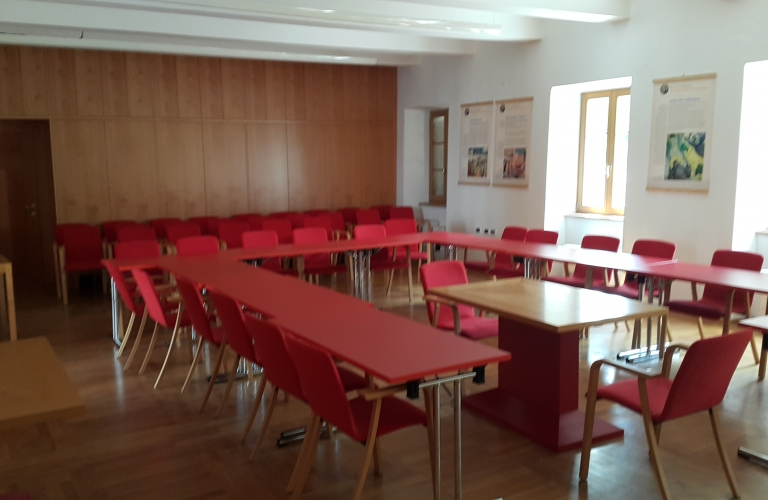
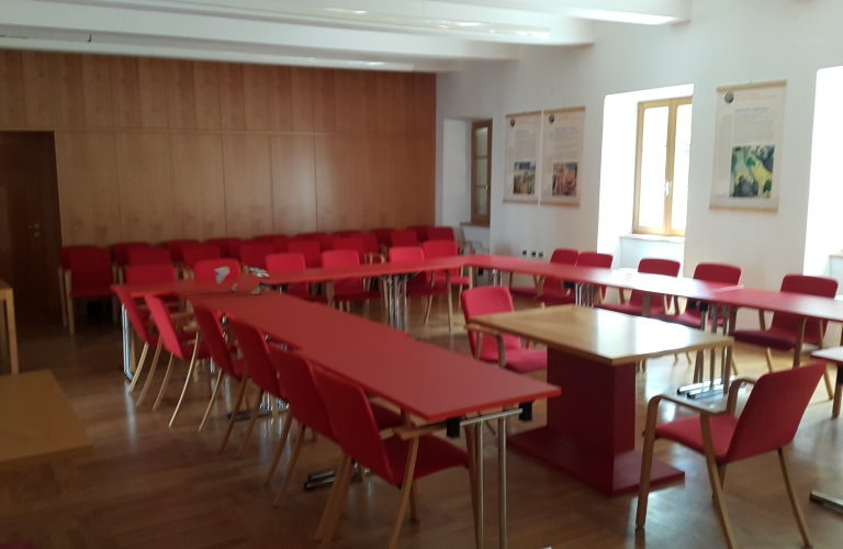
+ papers (251, 273)
